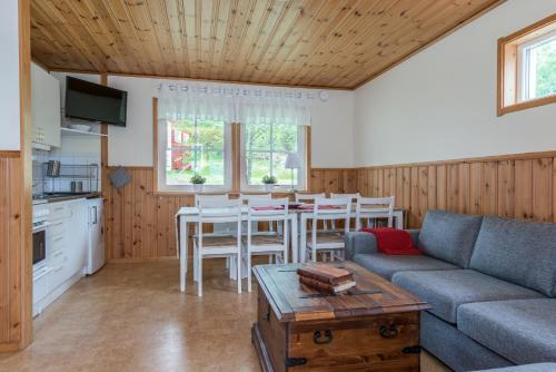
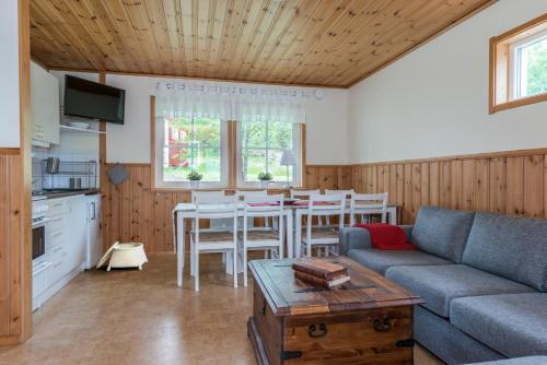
+ basket (121, 254)
